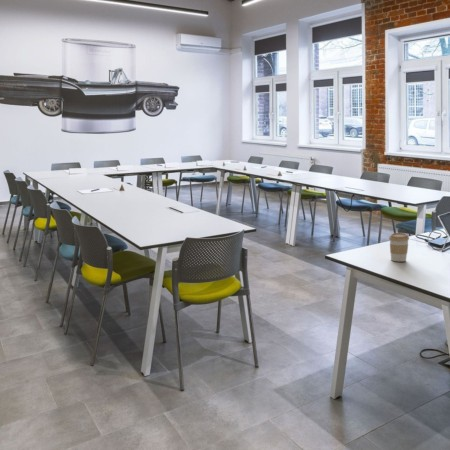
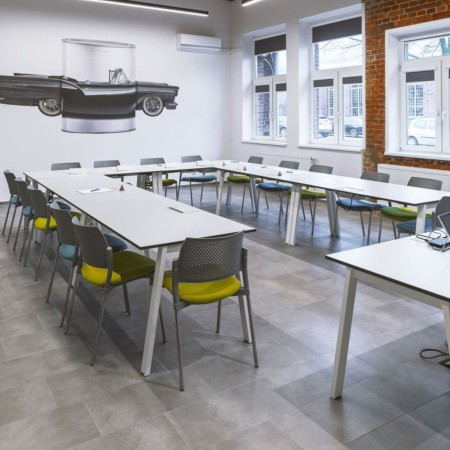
- coffee cup (398, 246)
